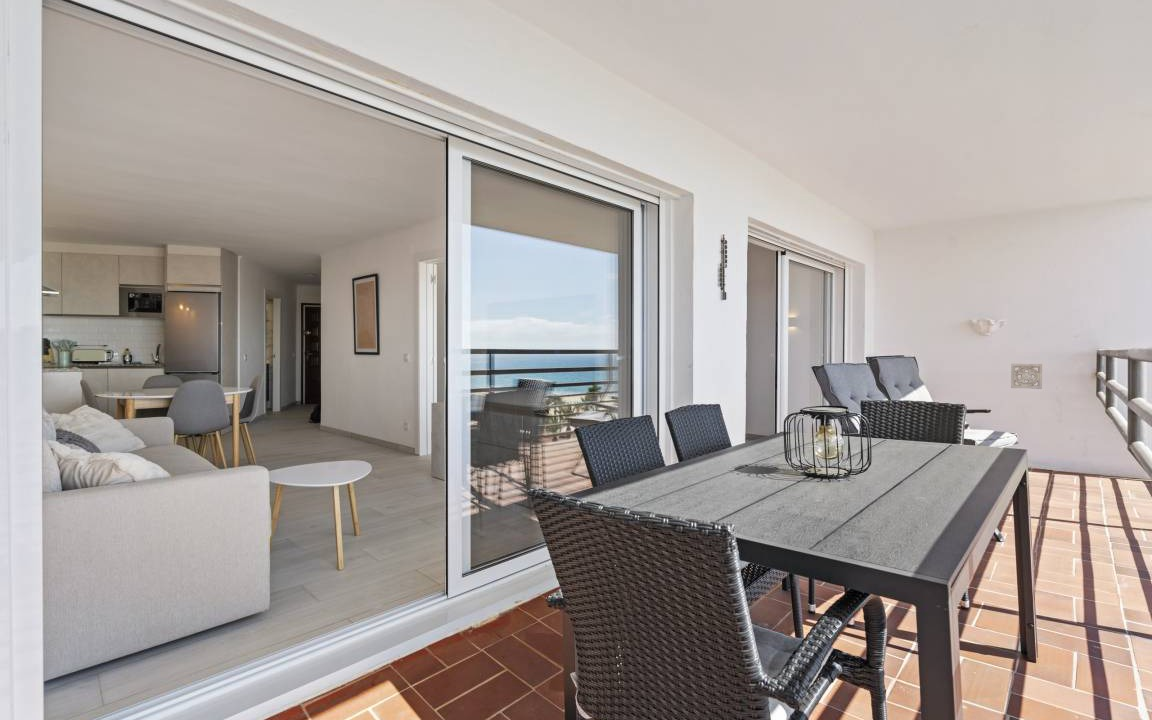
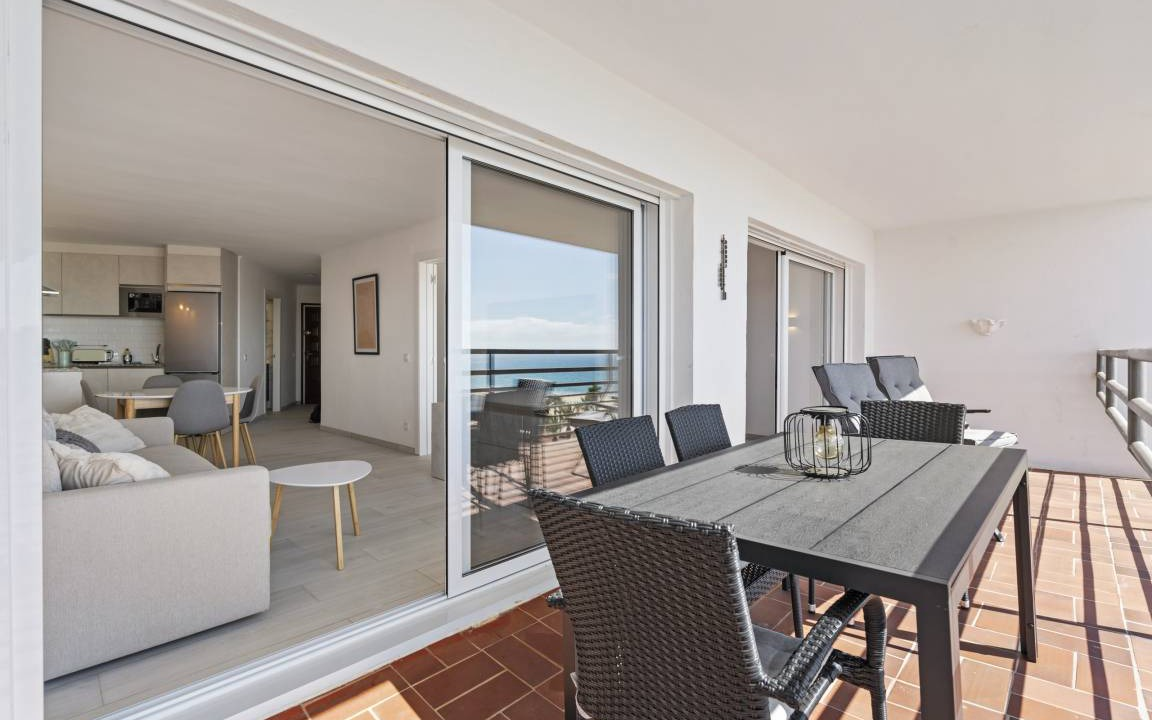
- wall ornament (1026, 375)
